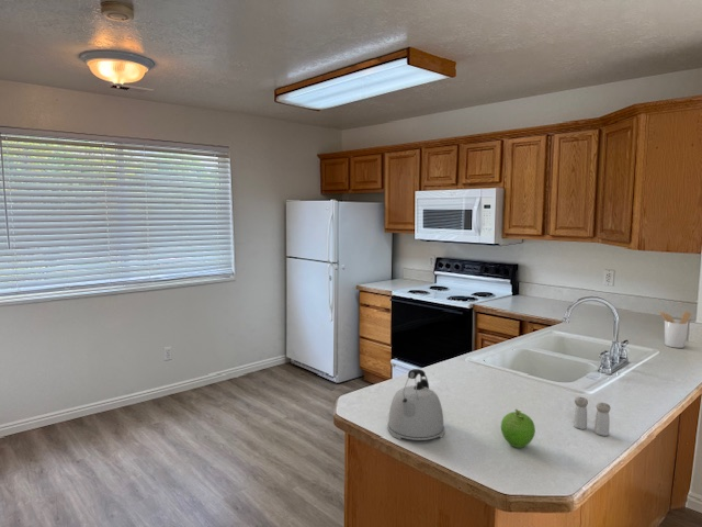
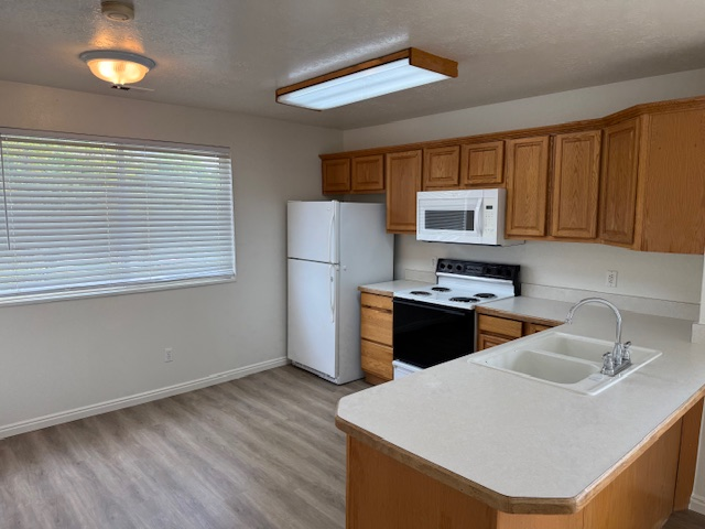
- salt and pepper shaker (596, 415)
- fruit (518, 427)
- kettle (415, 399)
- utensil holder (671, 327)
